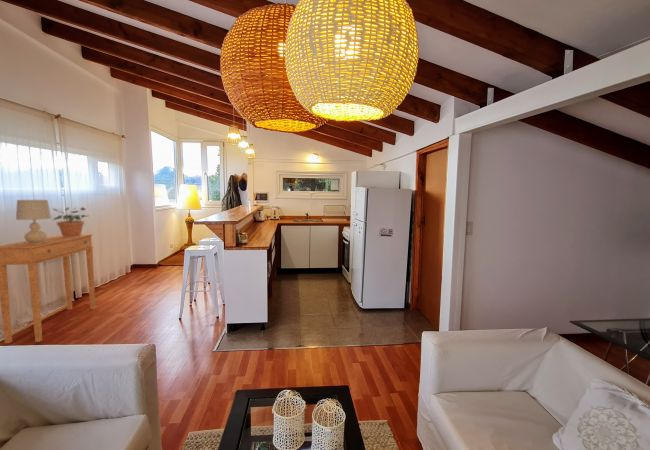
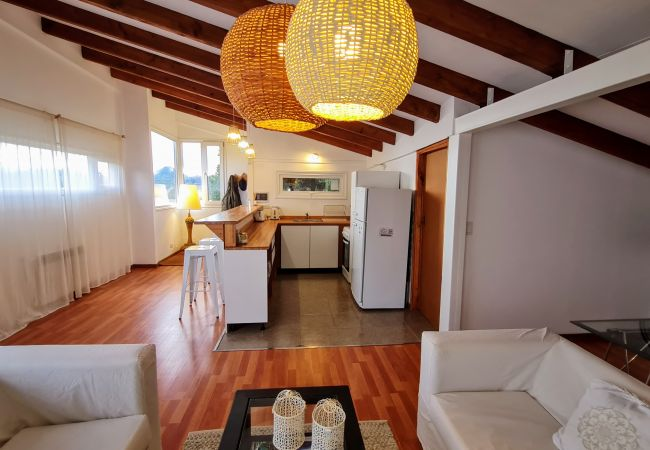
- side table (64, 279)
- potted plant (69, 221)
- table lamp (34, 221)
